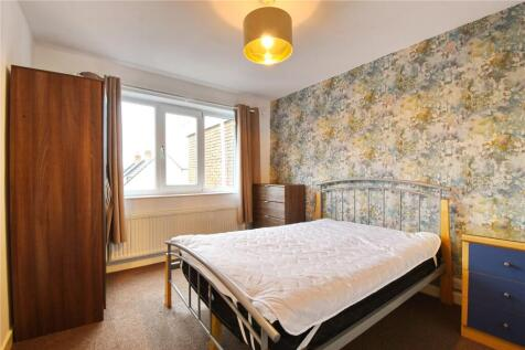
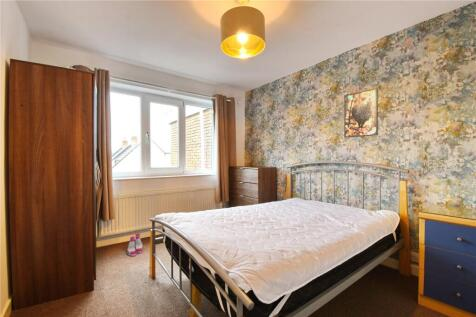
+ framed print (360, 114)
+ boots (135, 243)
